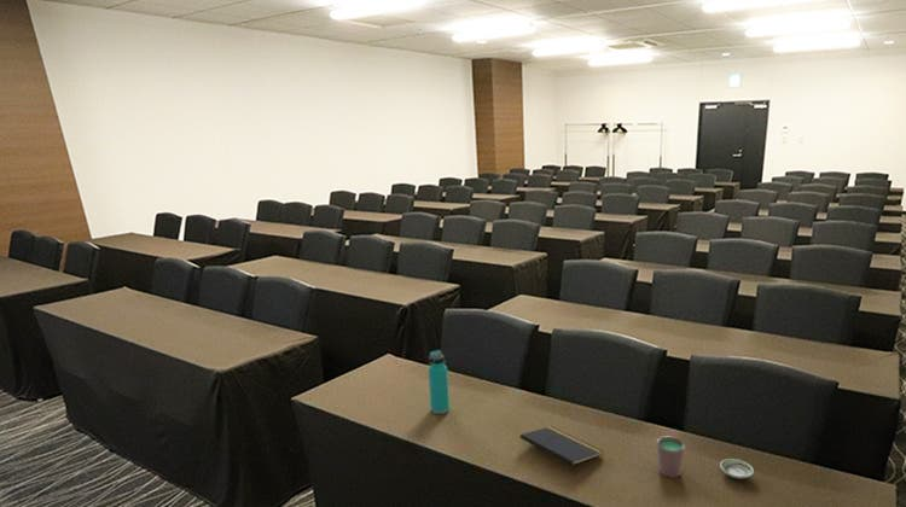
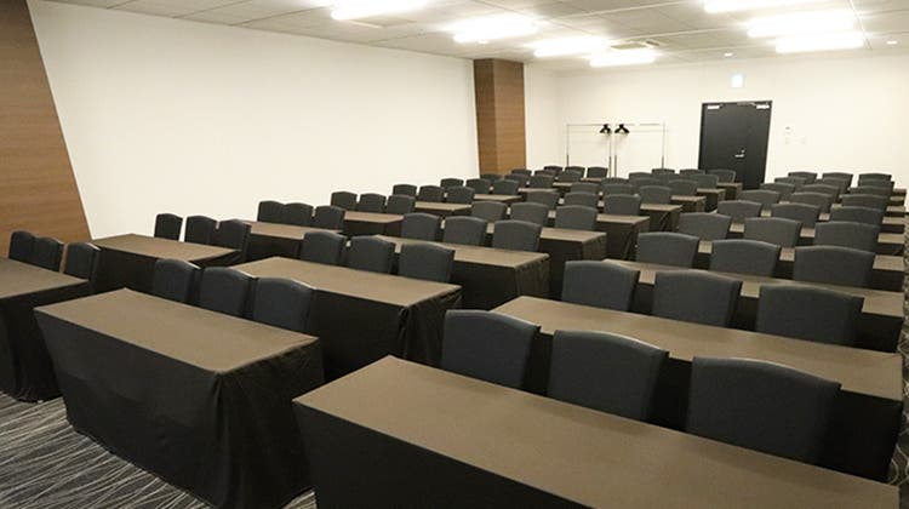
- notepad (561, 444)
- cup (669, 456)
- saucer (736, 470)
- water bottle (437, 380)
